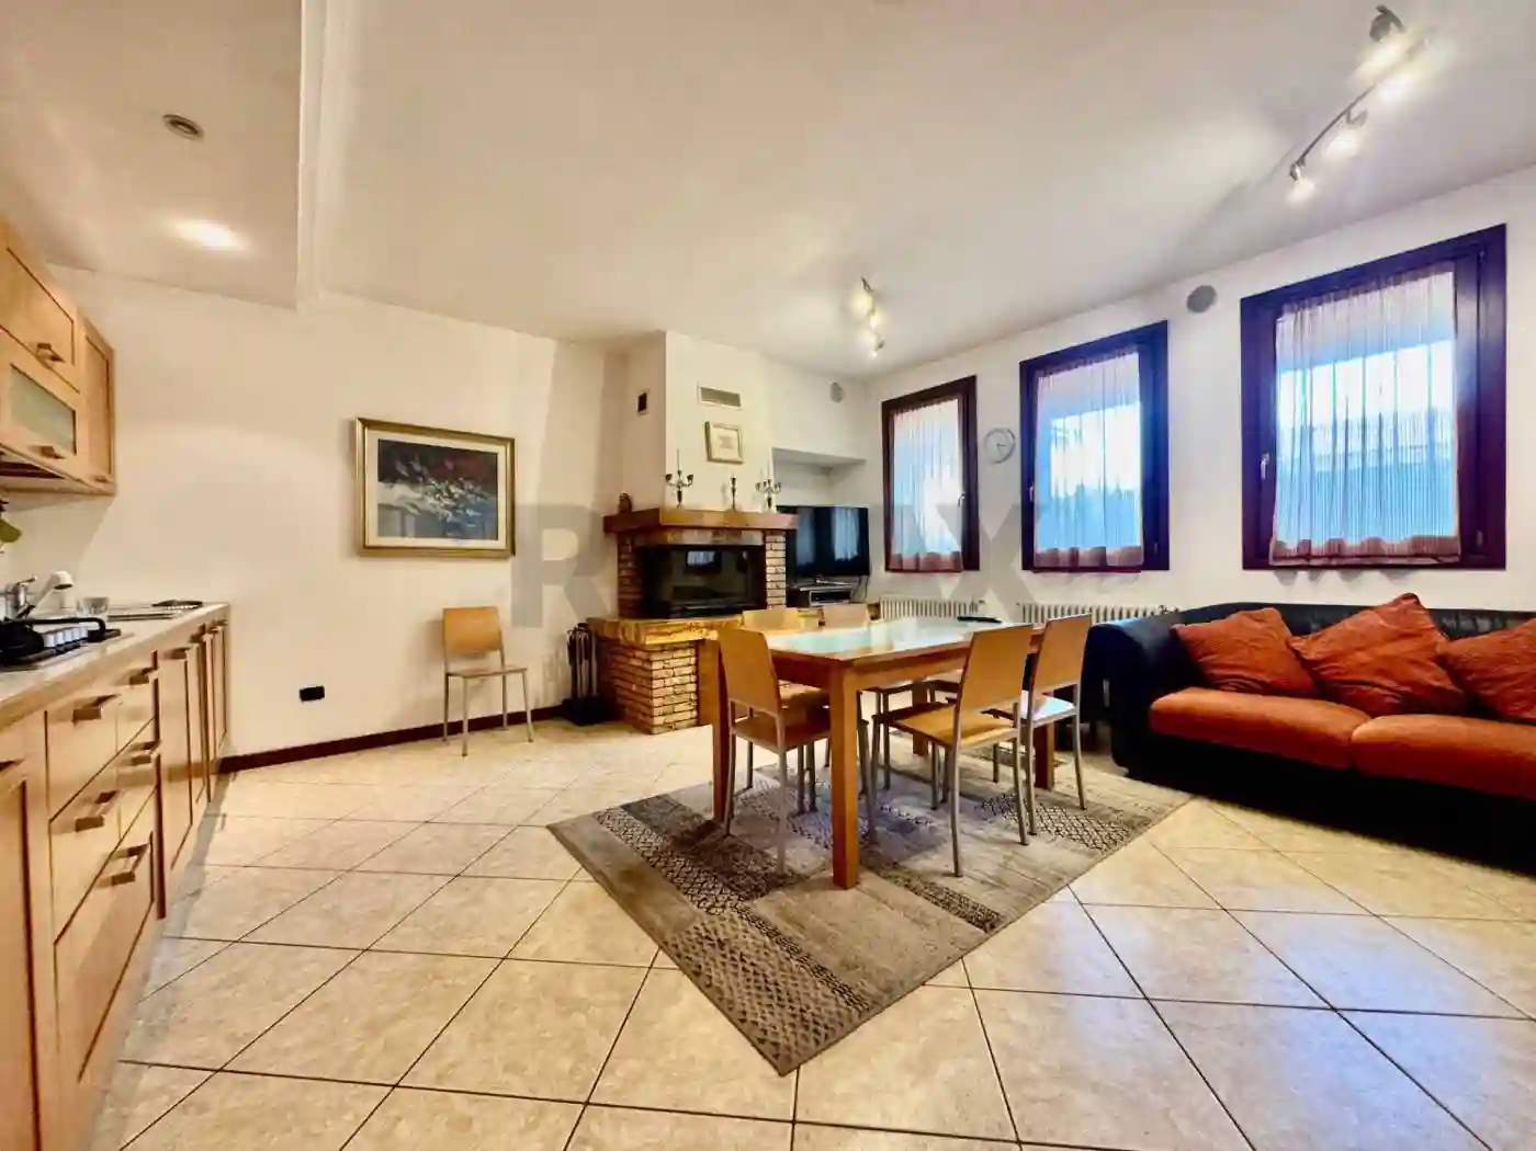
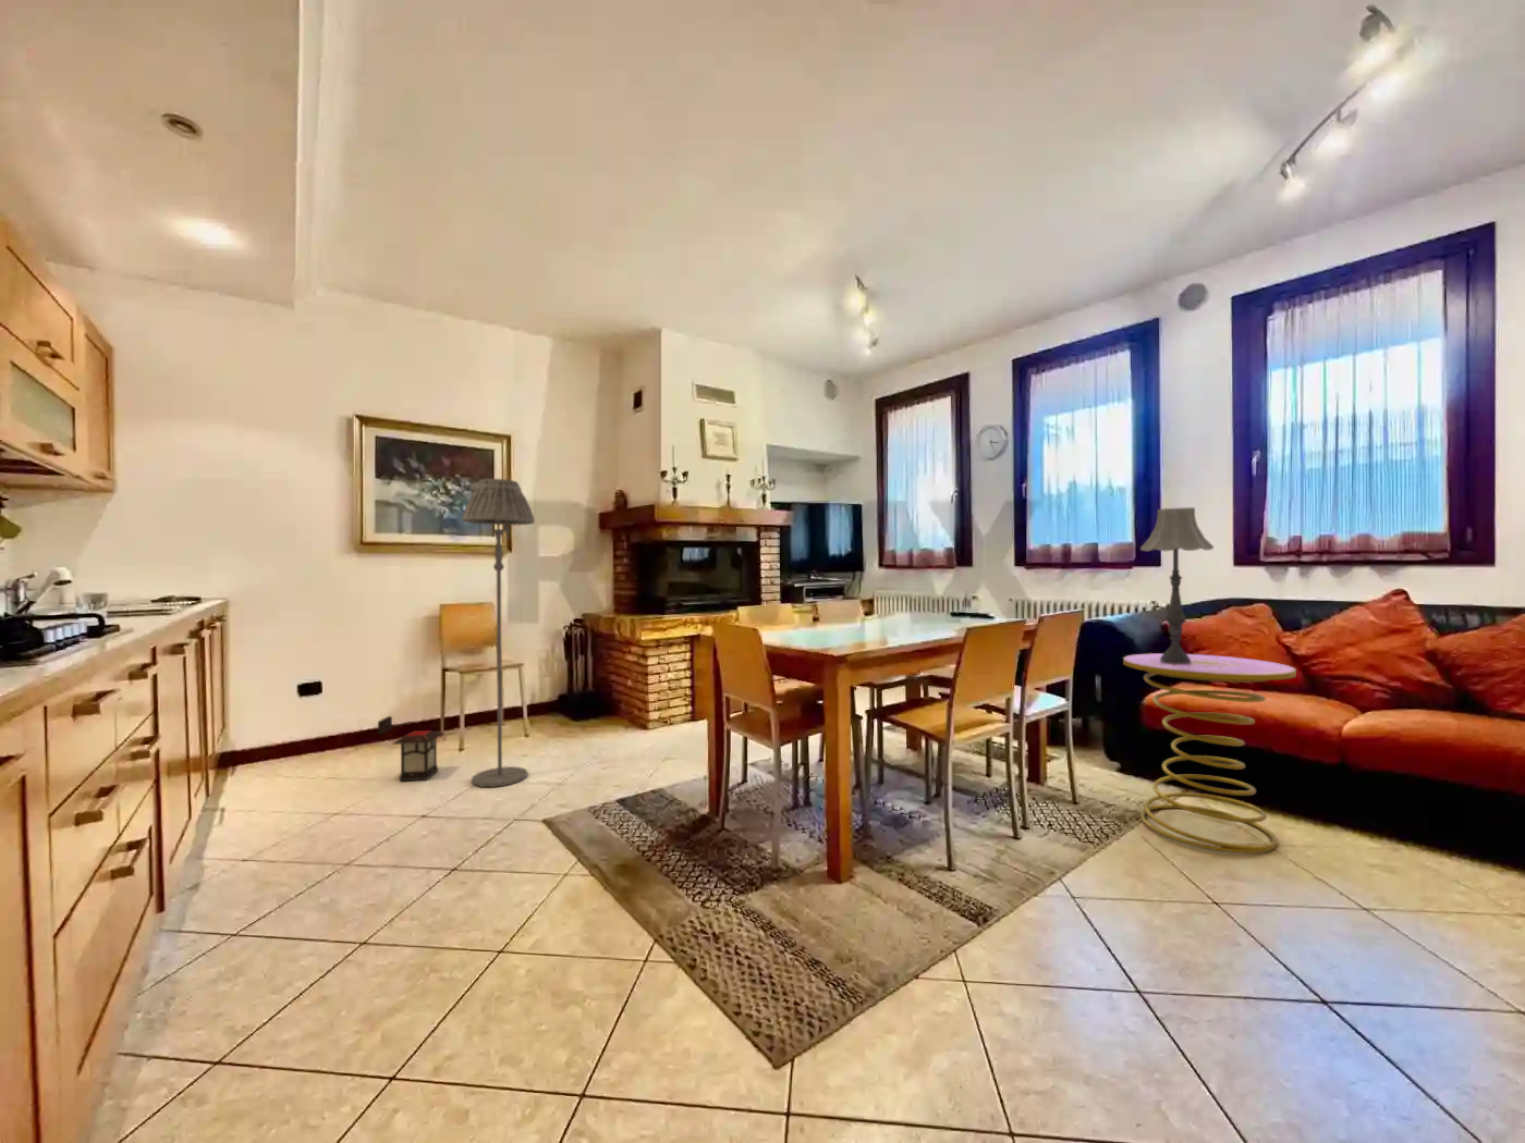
+ lantern (411, 747)
+ side table (1206, 741)
+ table lamp (1176, 586)
+ floor lamp (498, 629)
